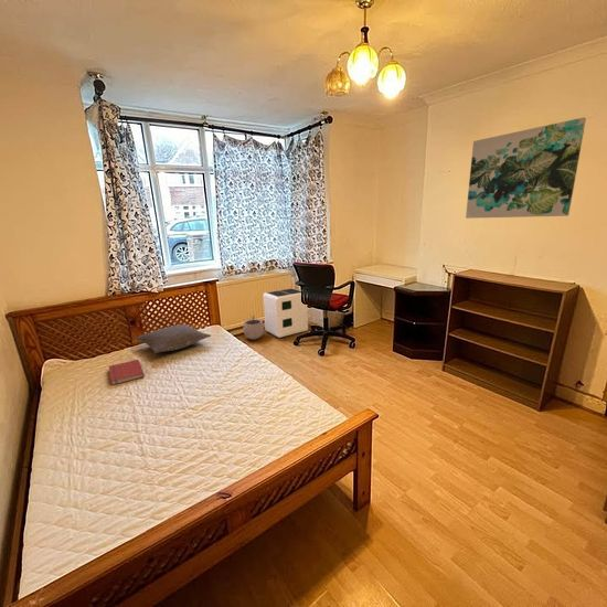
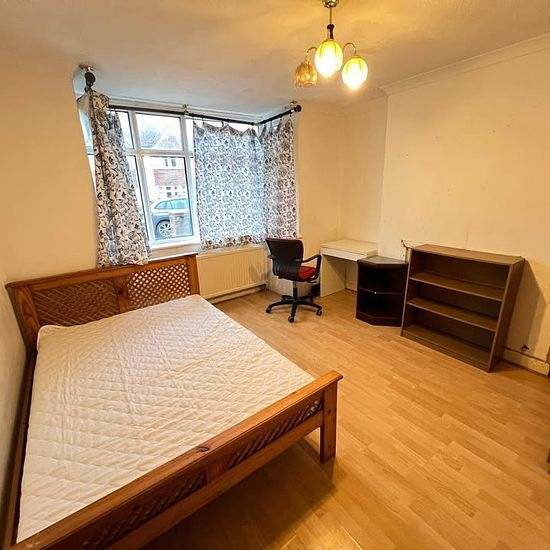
- book (126, 371)
- pillow (172, 337)
- air purifier (285, 312)
- plant pot (253, 326)
- wall art (517, 175)
